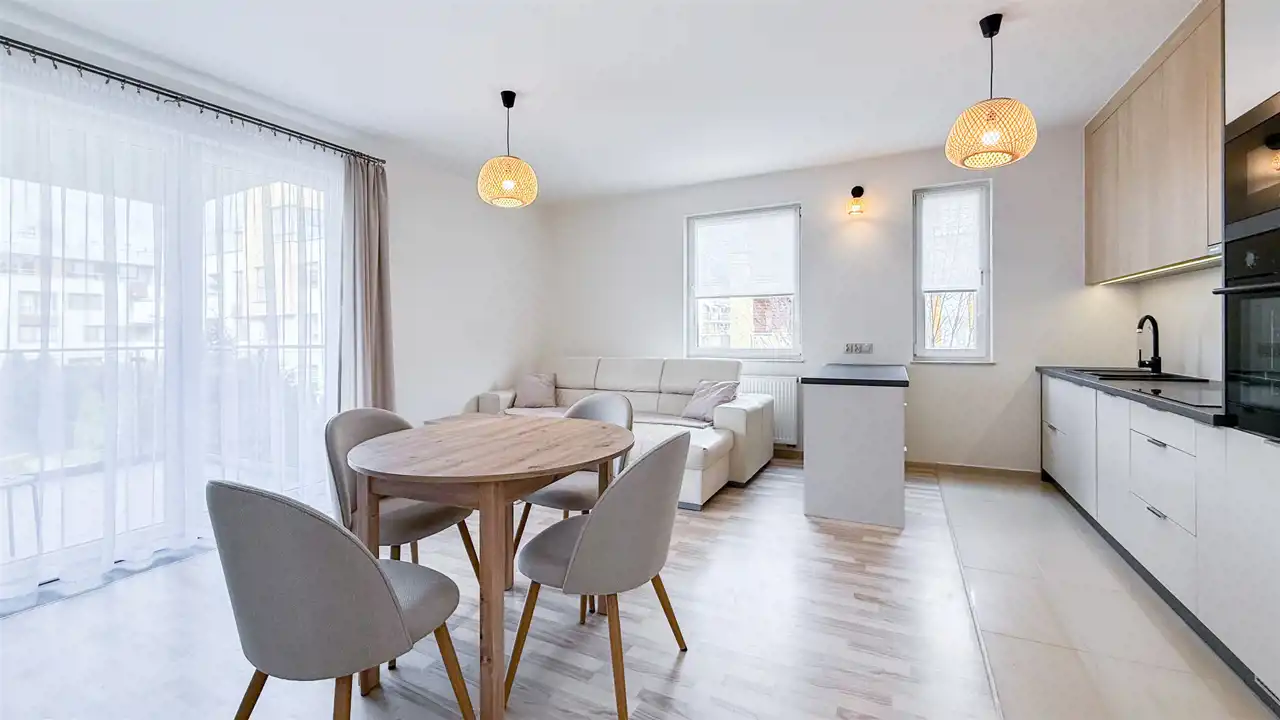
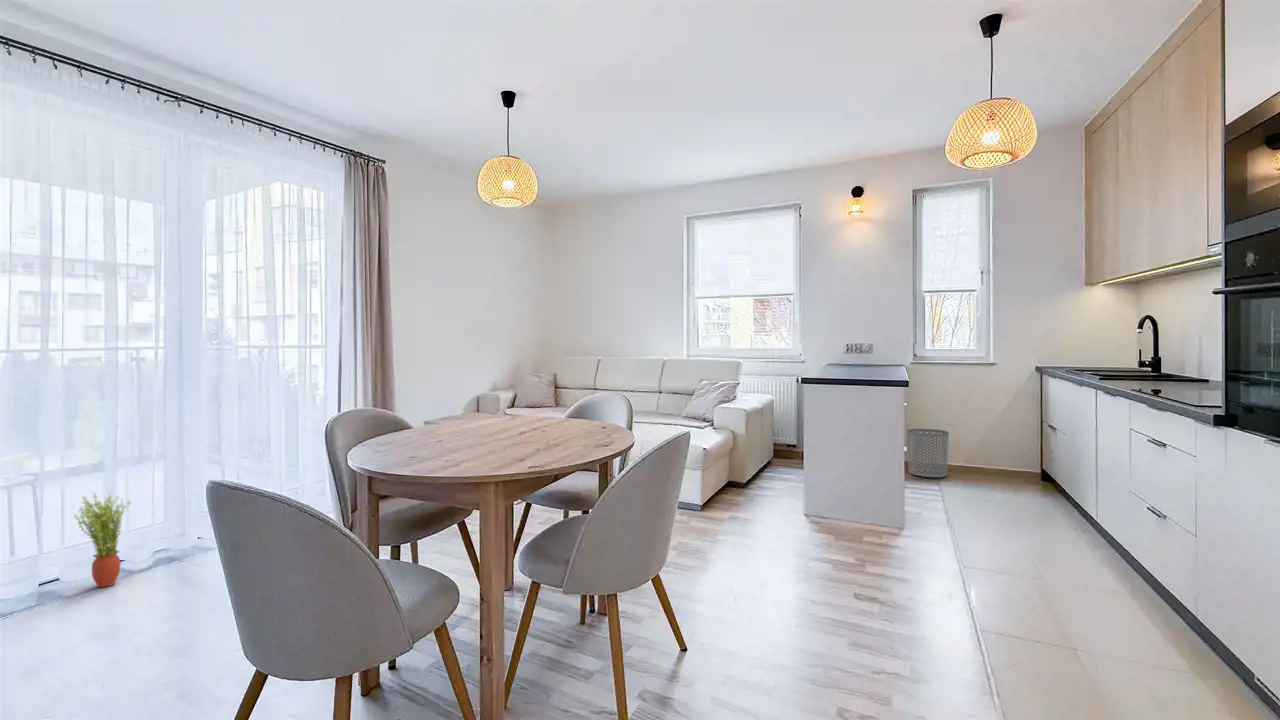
+ waste bin (927, 453)
+ potted plant (102, 540)
